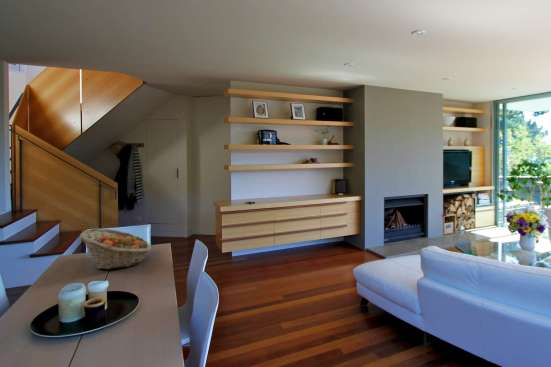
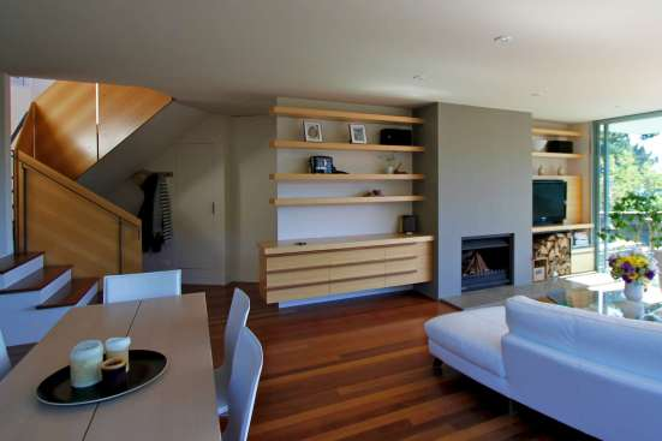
- fruit basket (117, 245)
